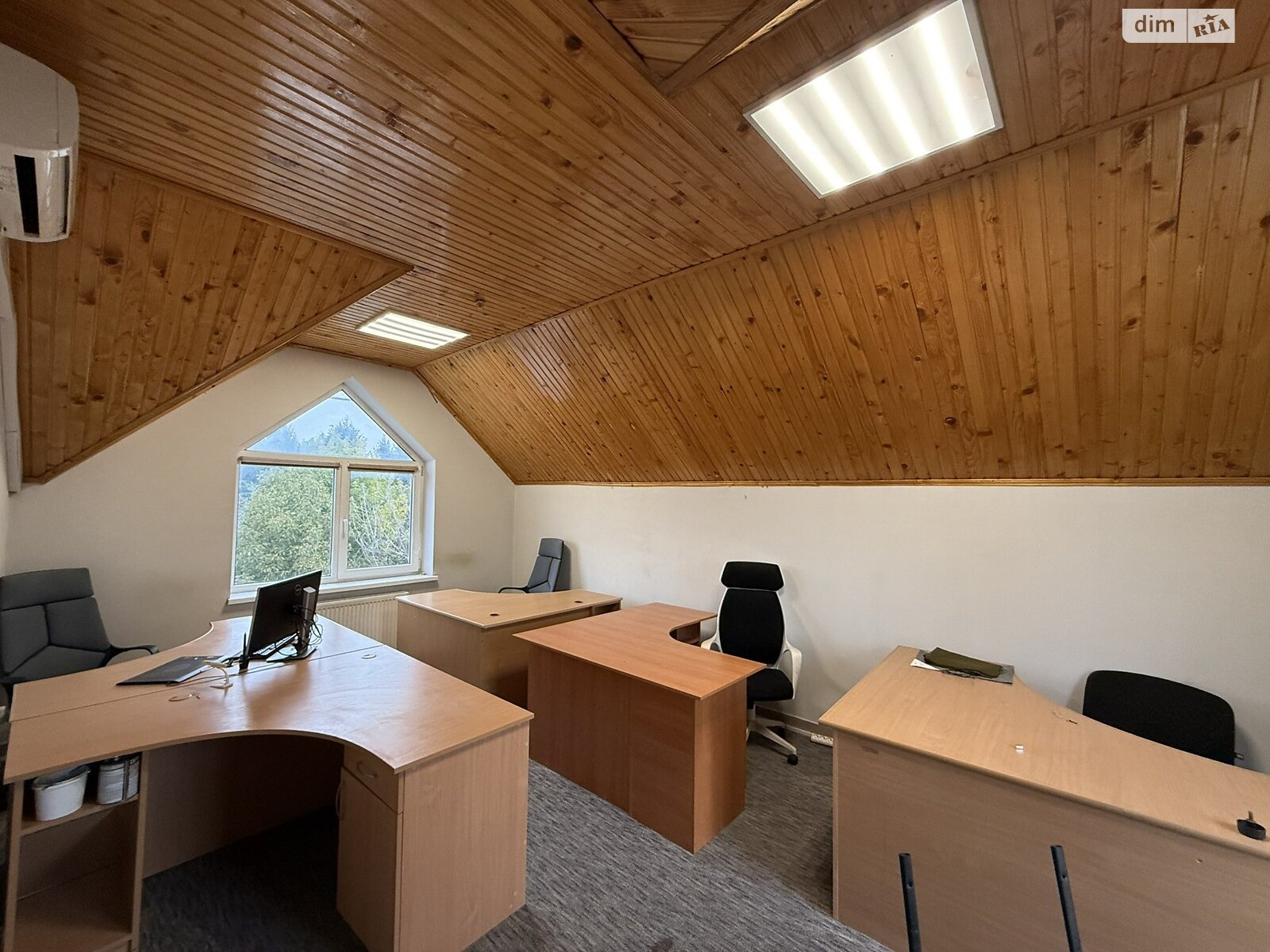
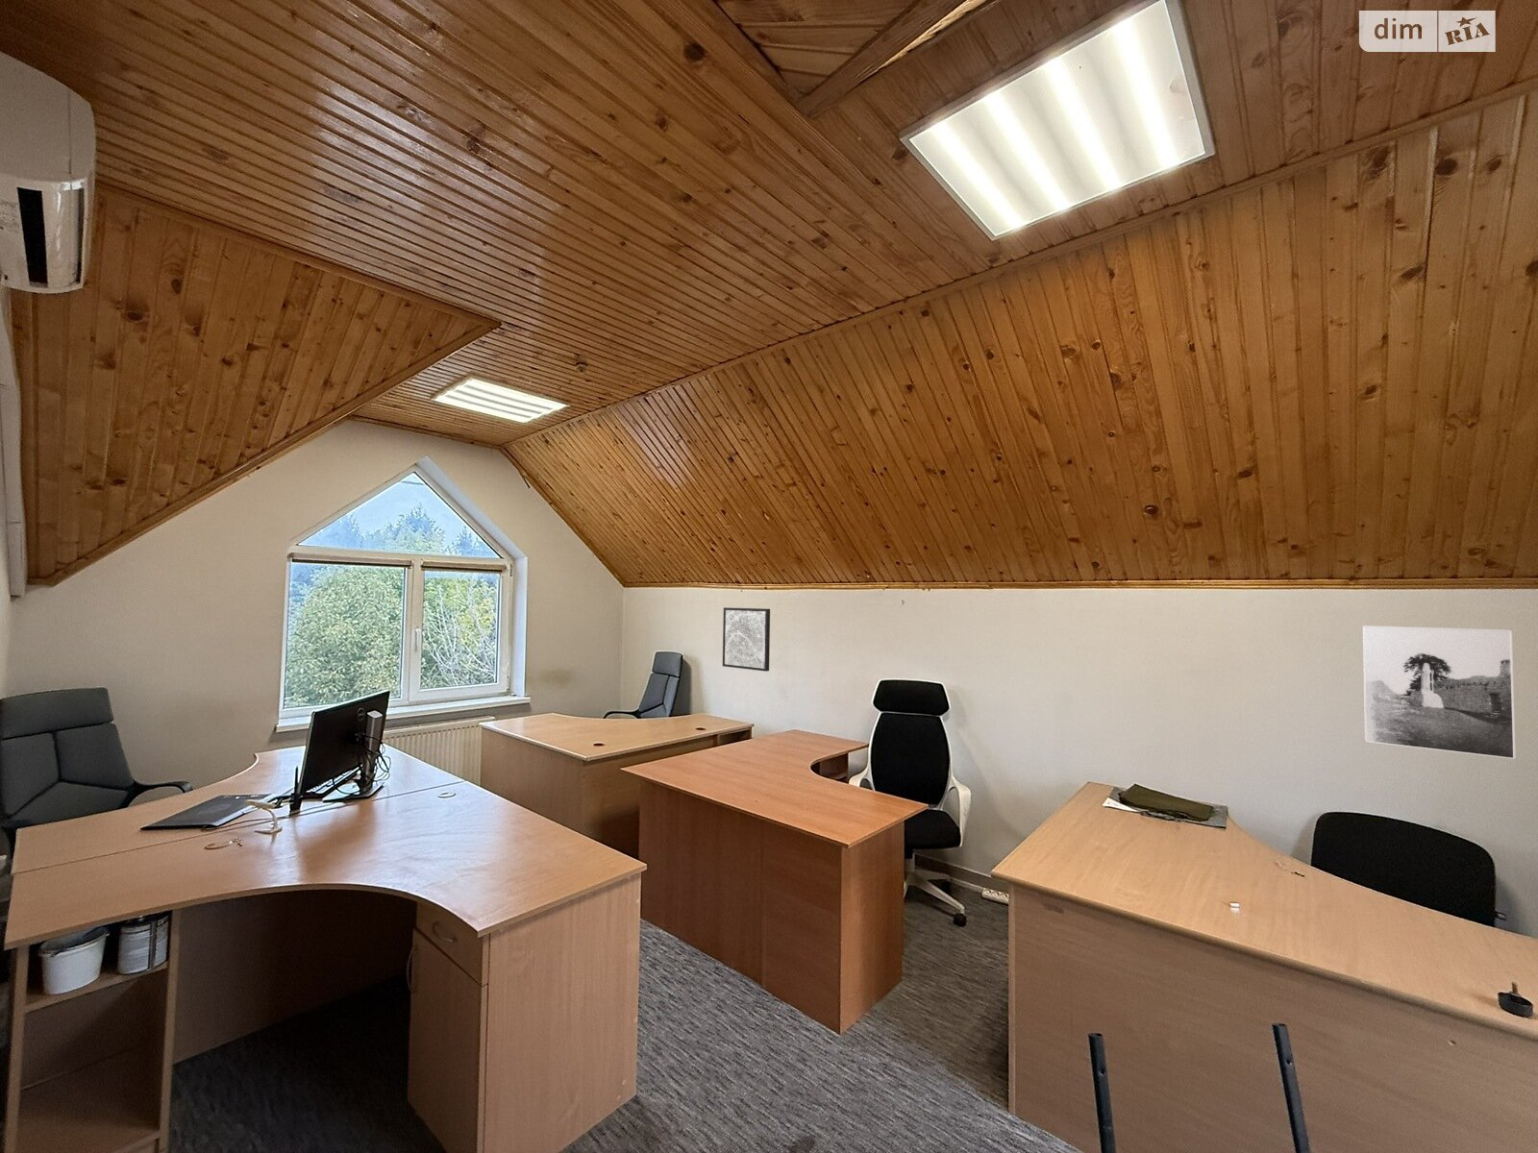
+ wall art (745, 638)
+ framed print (1434, 688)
